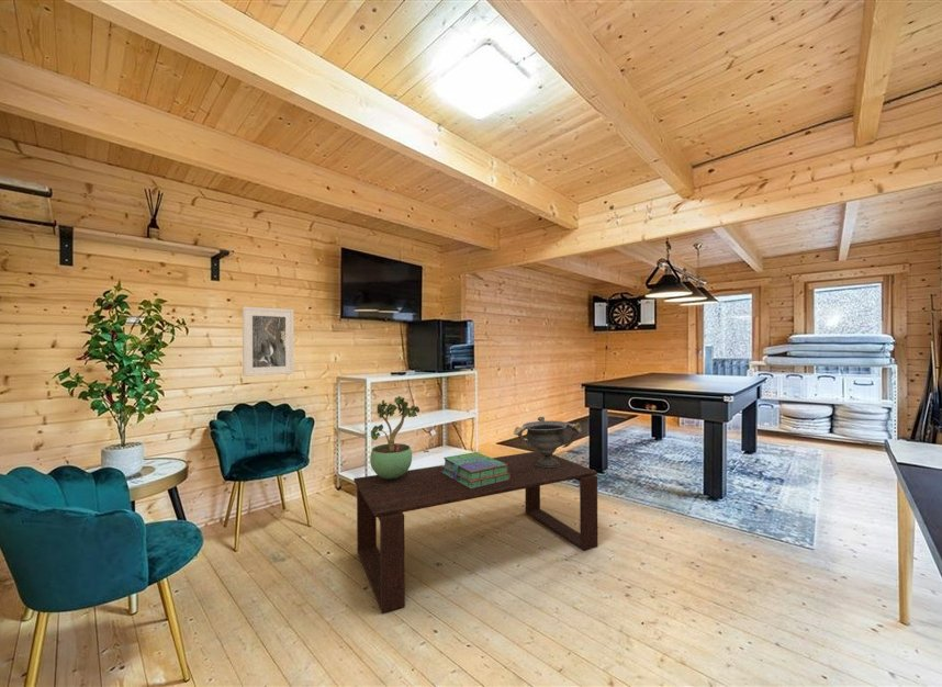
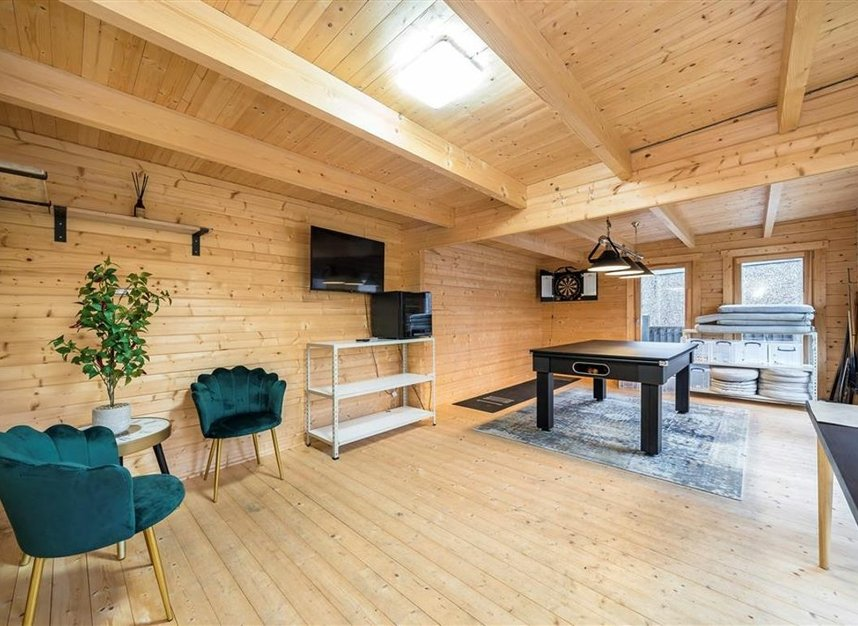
- decorative bowl (548, 442)
- potted plant (393, 436)
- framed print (269, 341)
- stack of books (474, 468)
- coffee table (472, 498)
